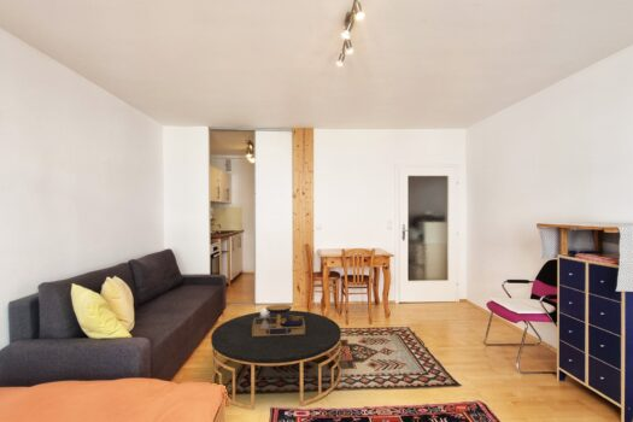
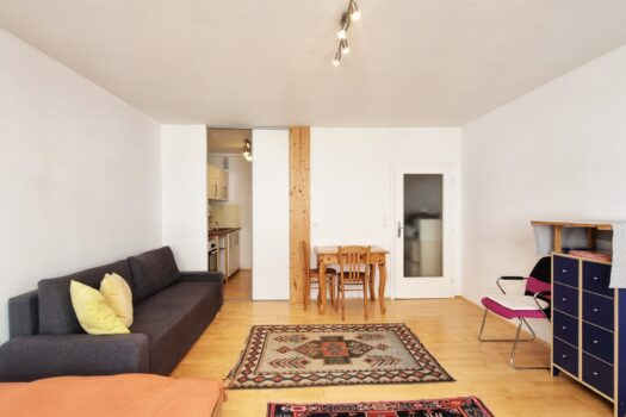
- coffee table (277, 338)
